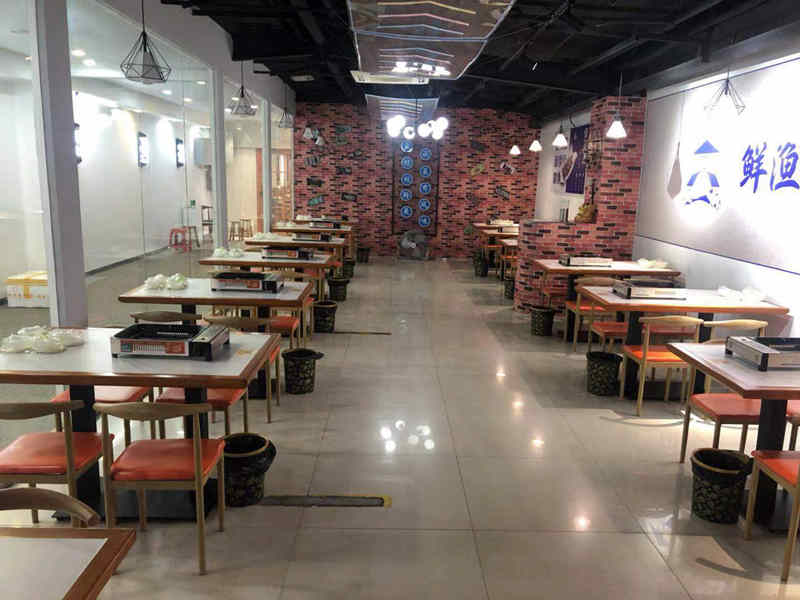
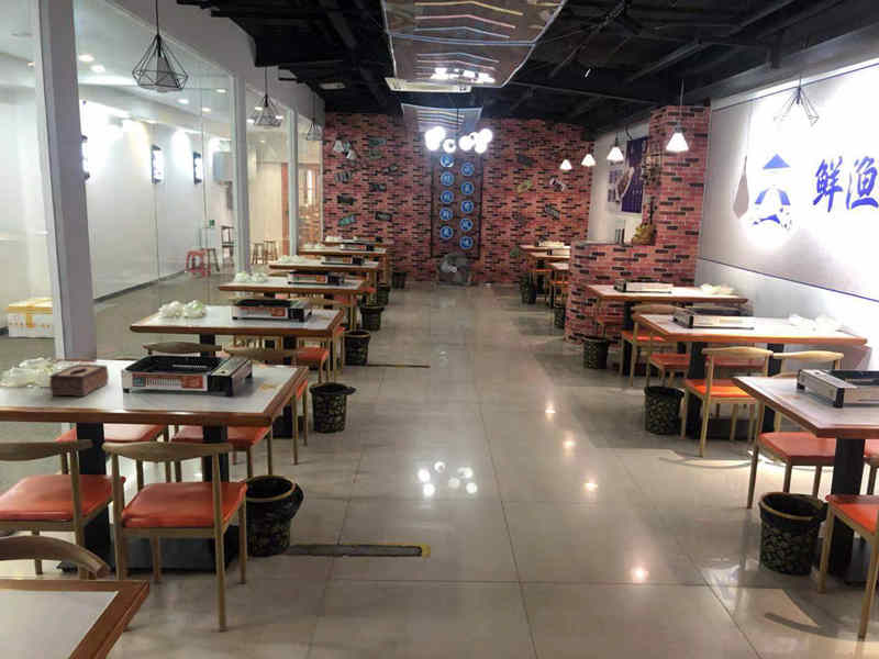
+ tissue box (79, 379)
